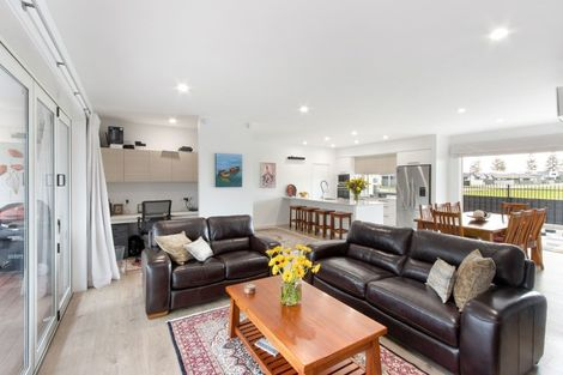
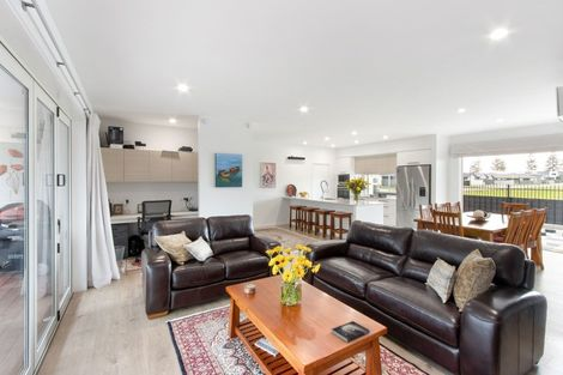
+ book (350, 331)
